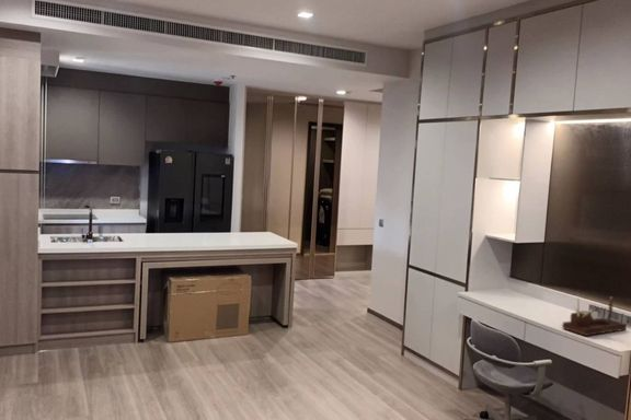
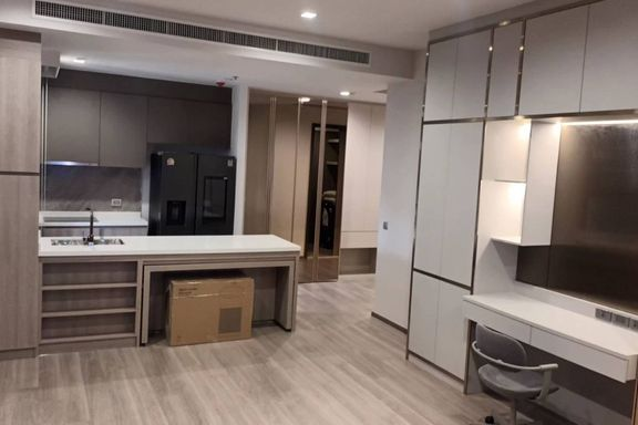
- desk organizer (593, 313)
